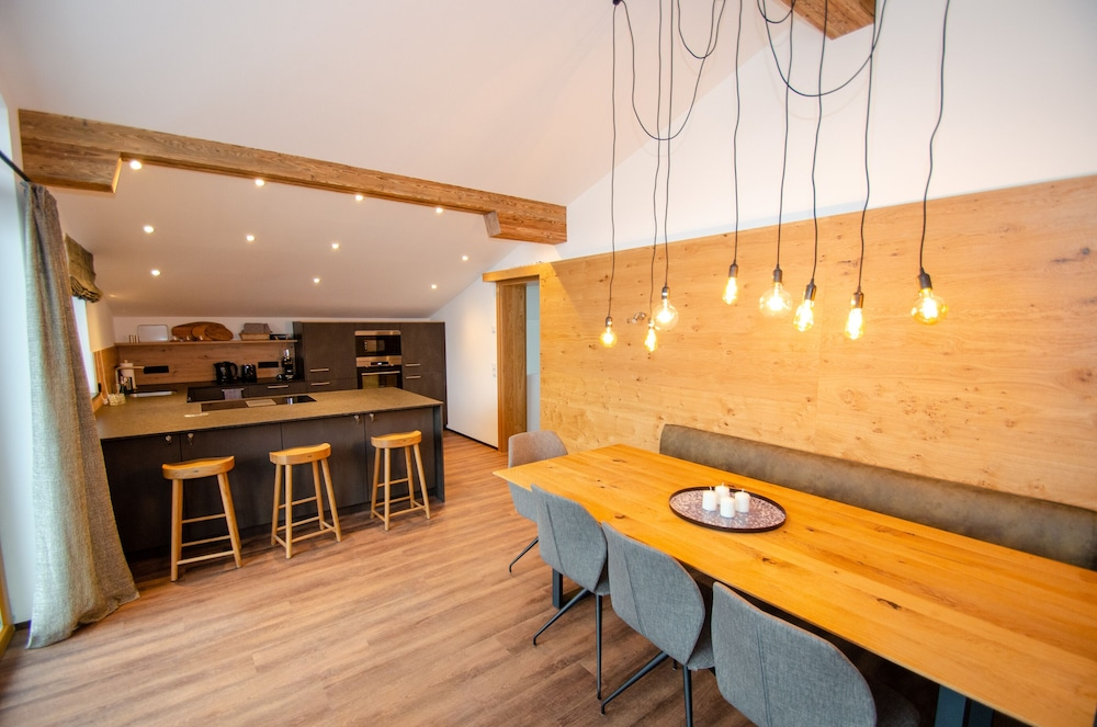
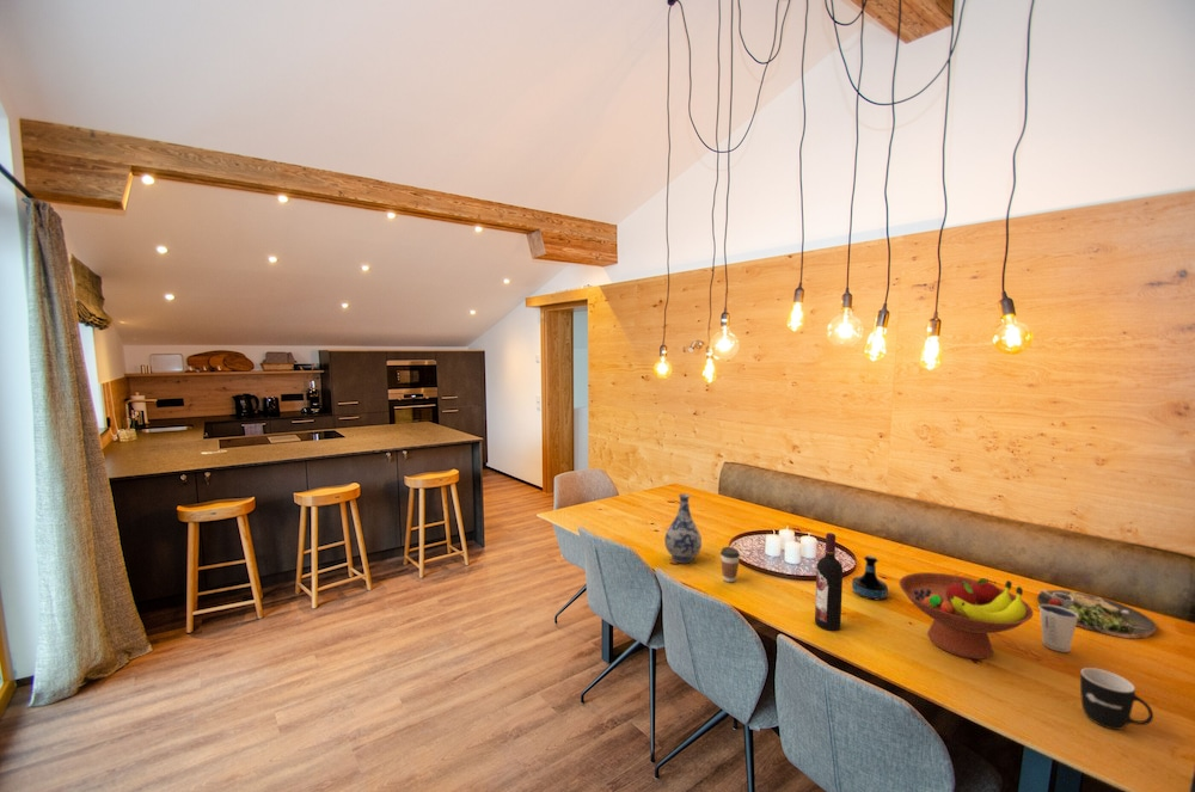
+ tequila bottle (870, 575)
+ coffee cup (729, 564)
+ vase (682, 527)
+ mug (1114, 702)
+ wine bottle (828, 579)
+ dinner plate (1093, 606)
+ fruit bowl (961, 610)
+ dixie cup (1056, 627)
